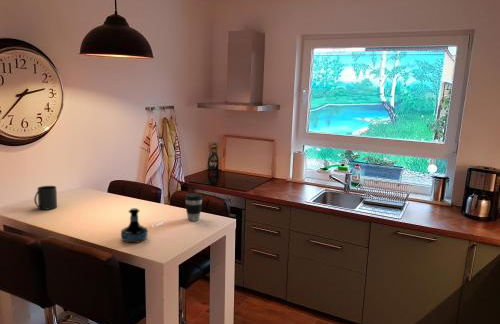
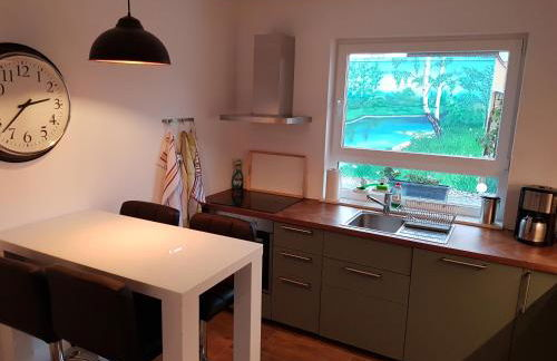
- mug (44, 198)
- coffee cup (193, 207)
- tequila bottle (134, 224)
